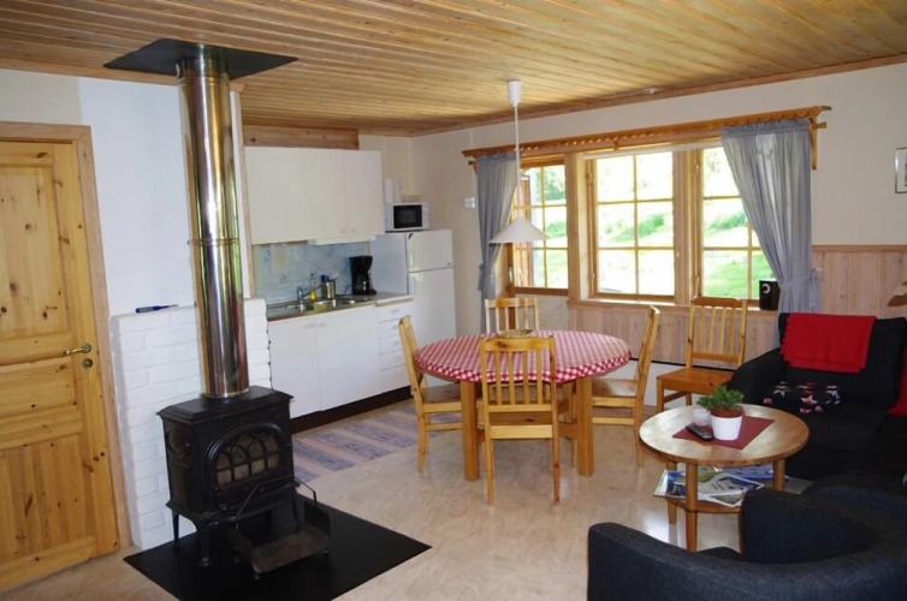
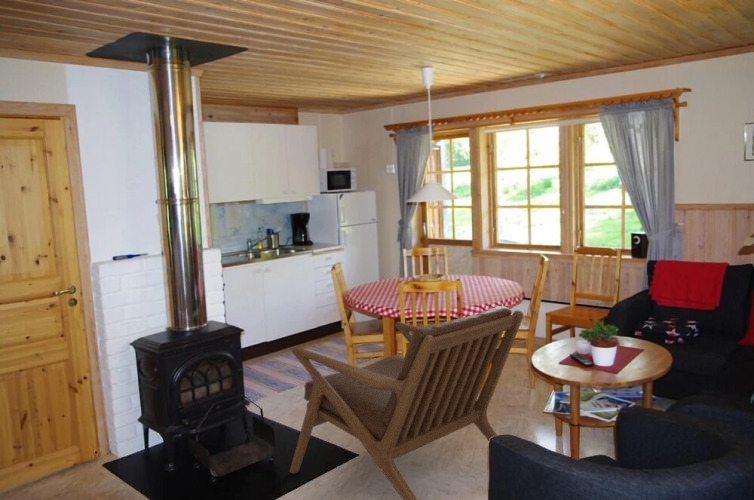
+ lounge chair (404, 392)
